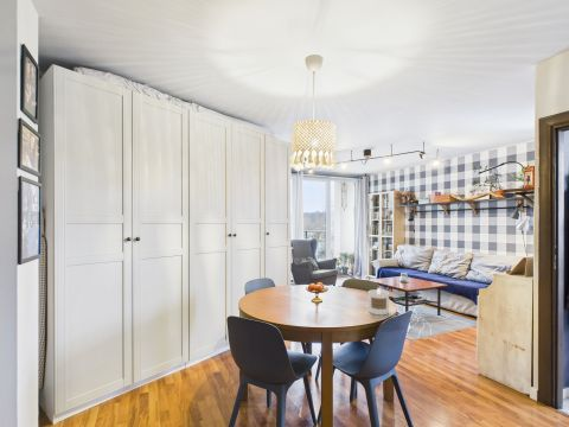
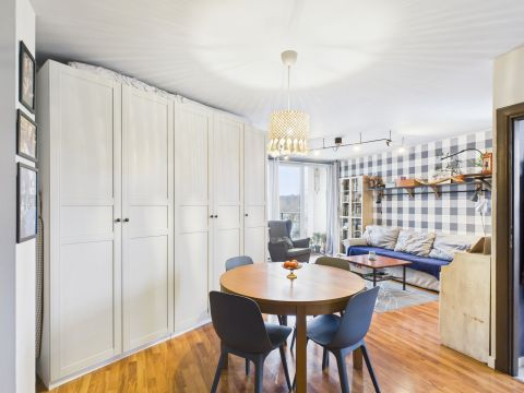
- candle (378, 300)
